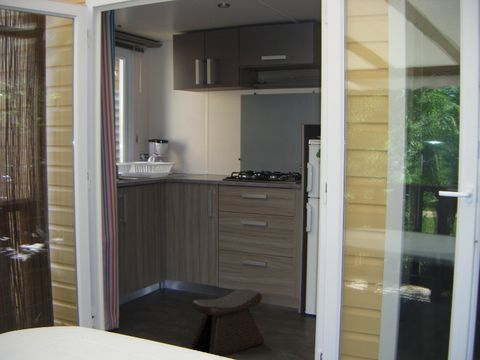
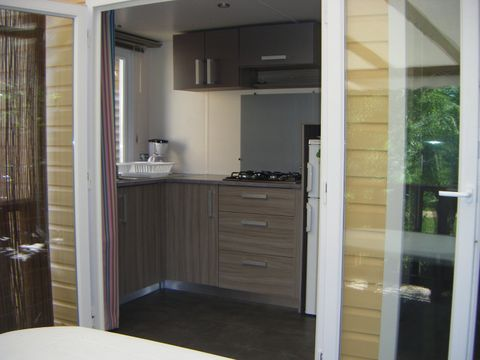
- stool (227, 321)
